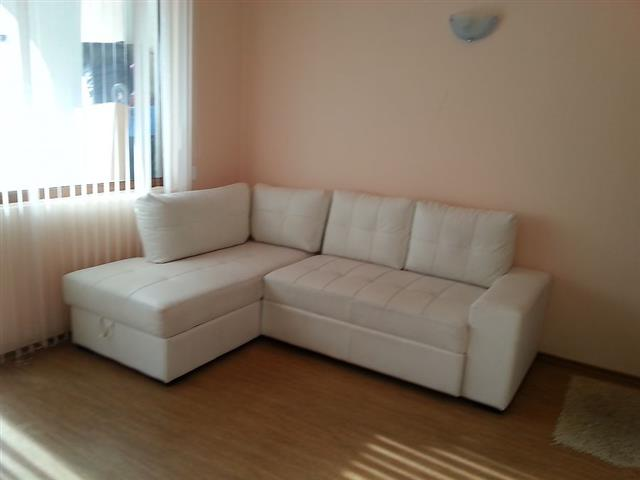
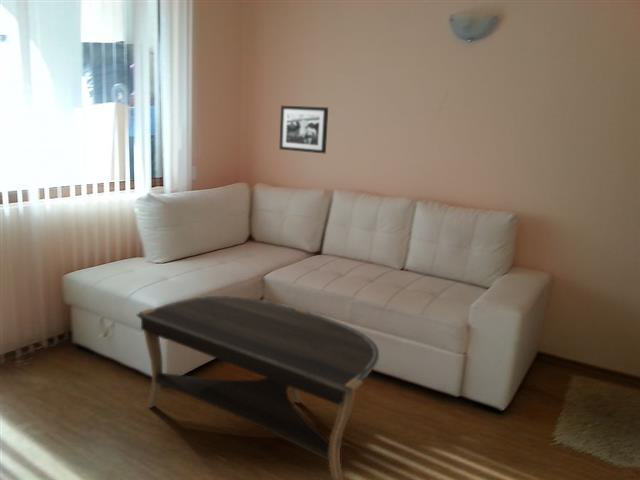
+ coffee table (268, 376)
+ picture frame (303, 129)
